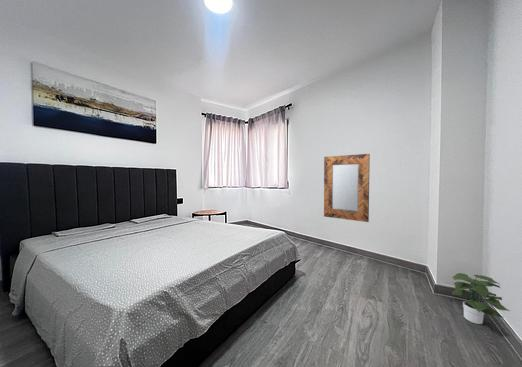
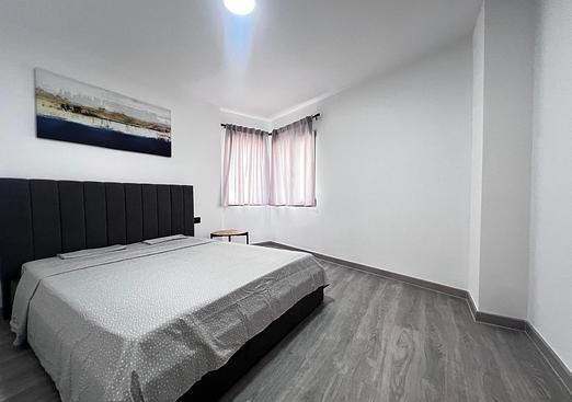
- potted plant (473, 296)
- home mirror (345, 187)
